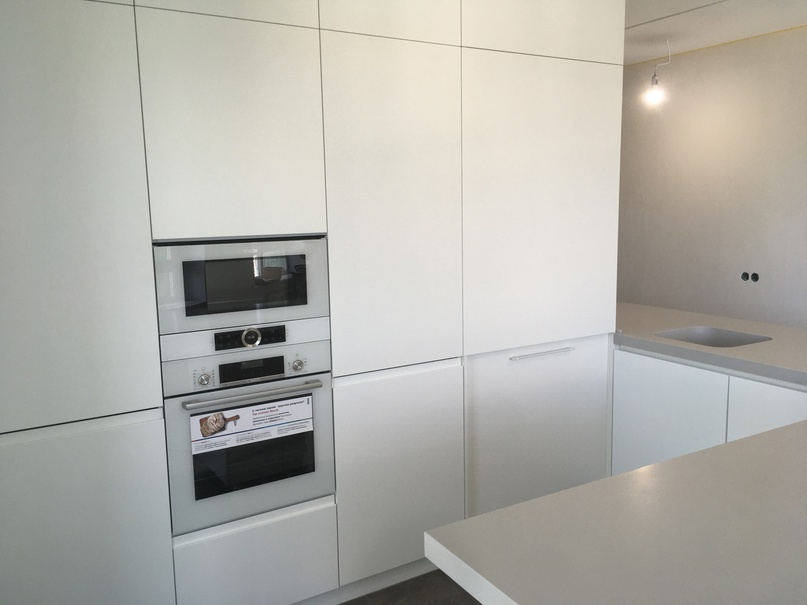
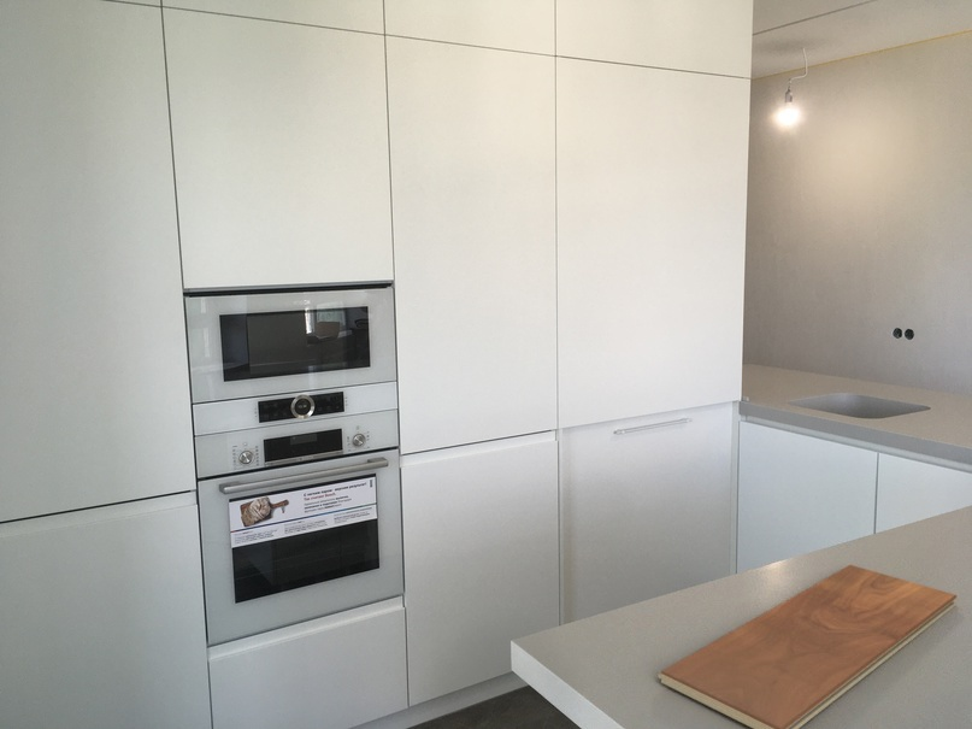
+ chopping board (820, 634)
